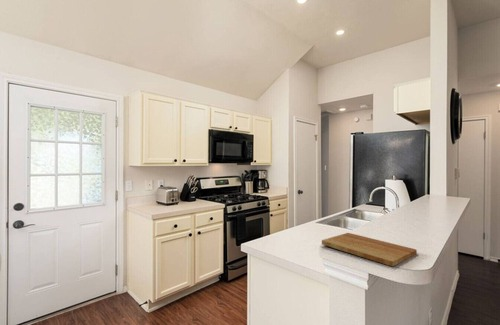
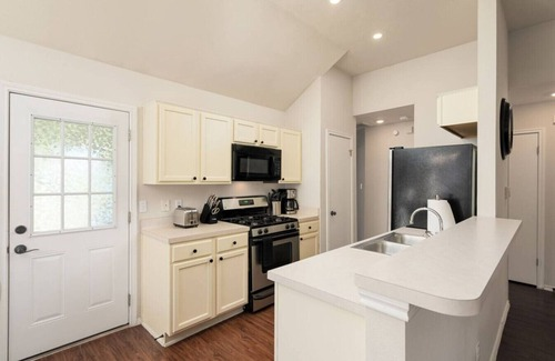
- cutting board (366, 246)
